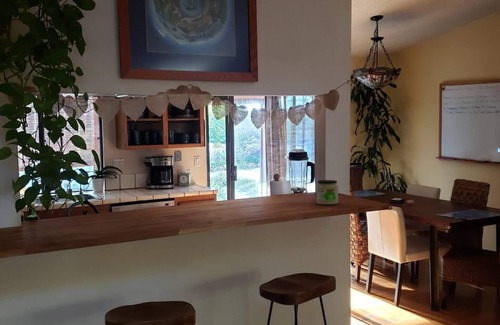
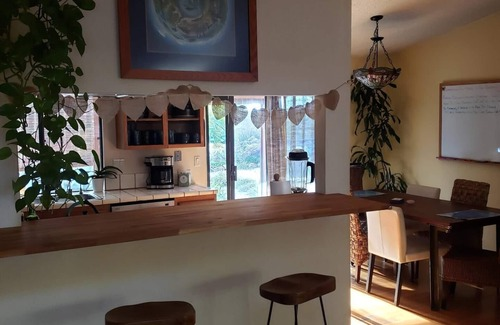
- jar (327, 192)
